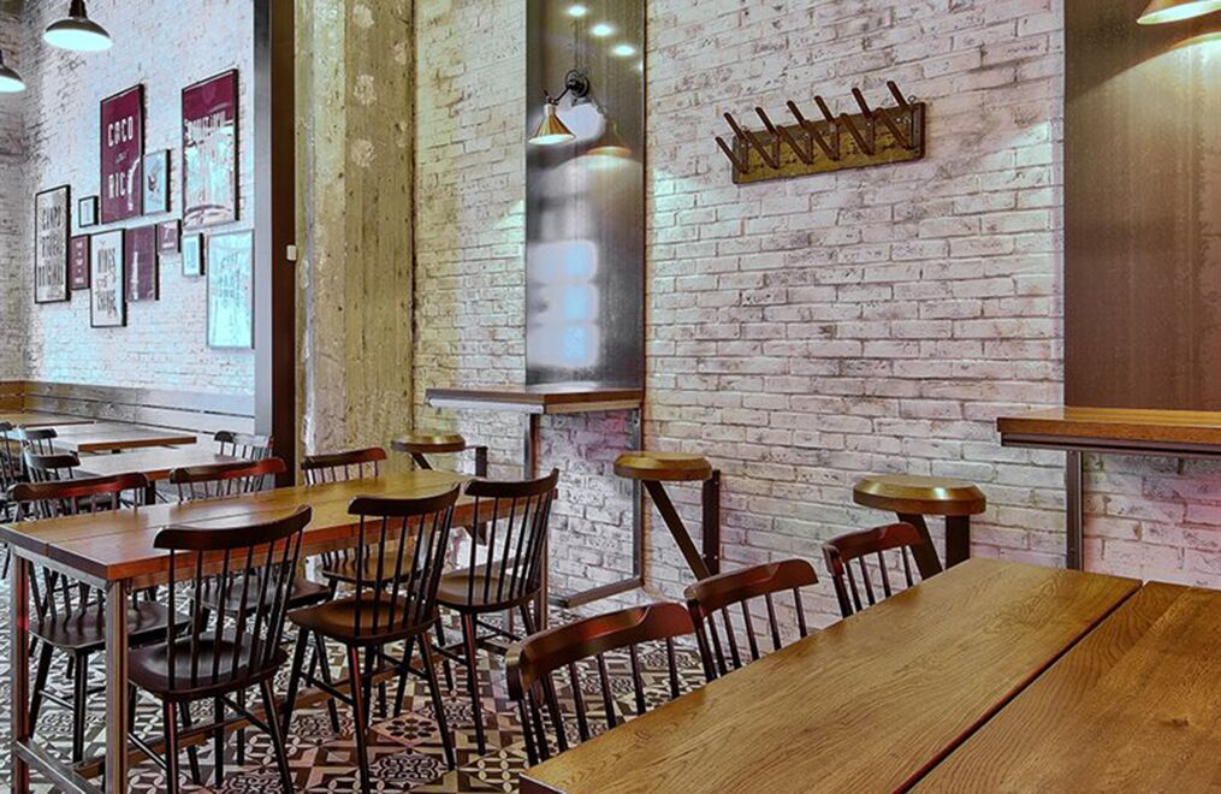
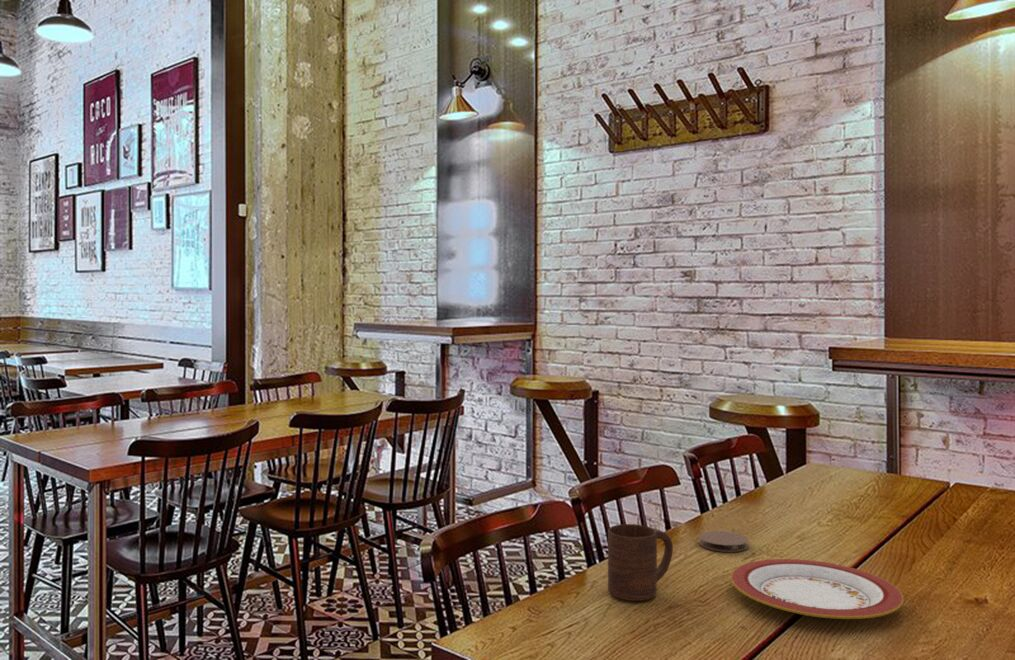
+ cup (637, 560)
+ plate (813, 591)
+ coaster (723, 541)
